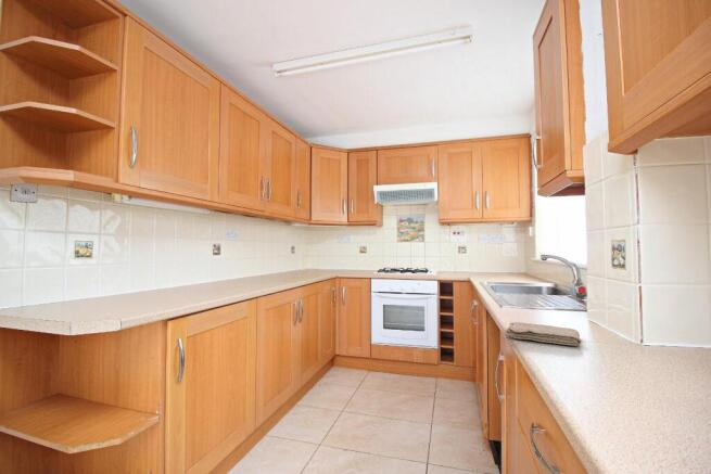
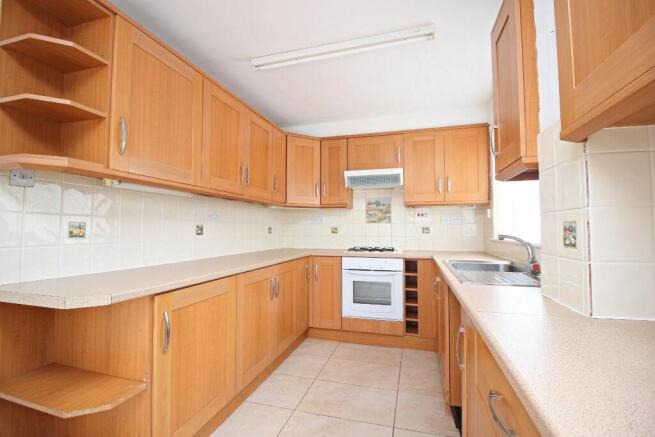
- washcloth (542, 332)
